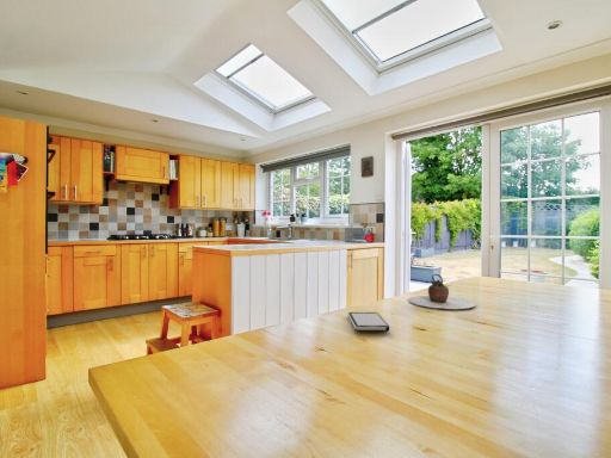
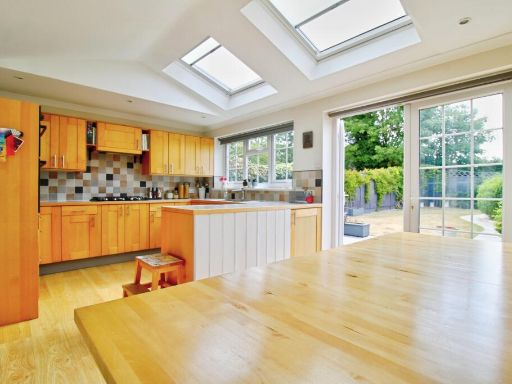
- teapot (440, 287)
- smartphone (366, 321)
